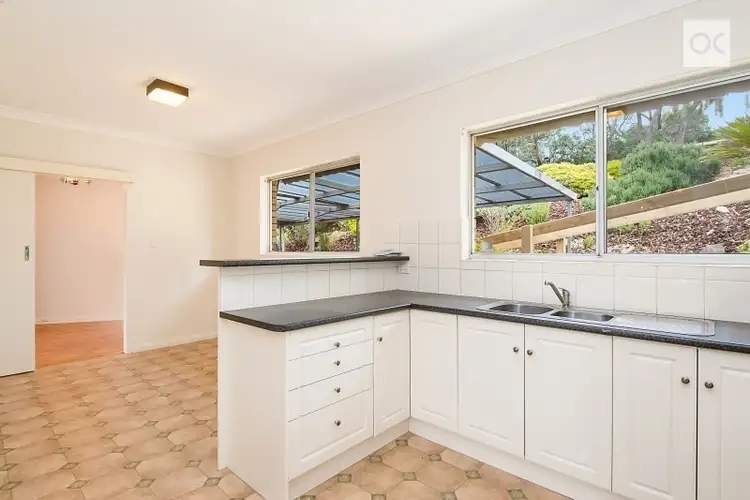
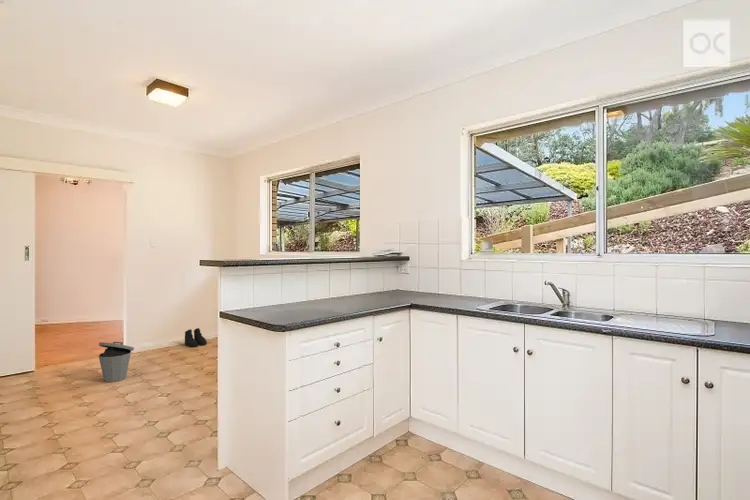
+ trash can (116, 358)
+ boots (195, 336)
